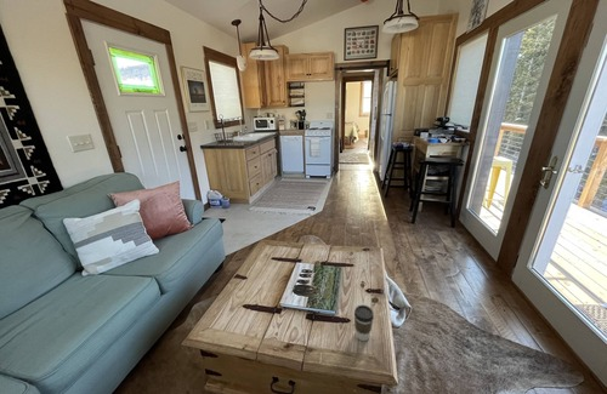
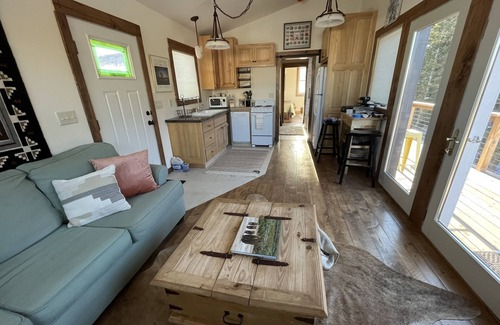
- coffee cup (363, 322)
